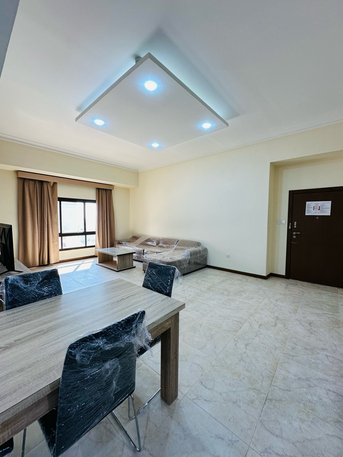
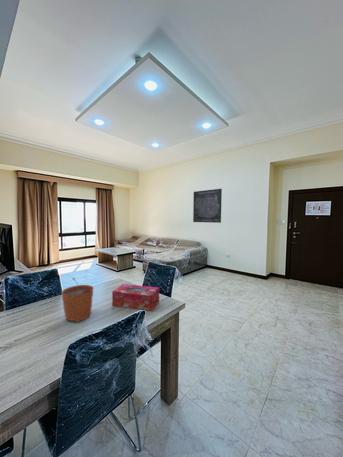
+ tissue box (136, 296)
+ wall art (206, 206)
+ plant pot (78, 296)
